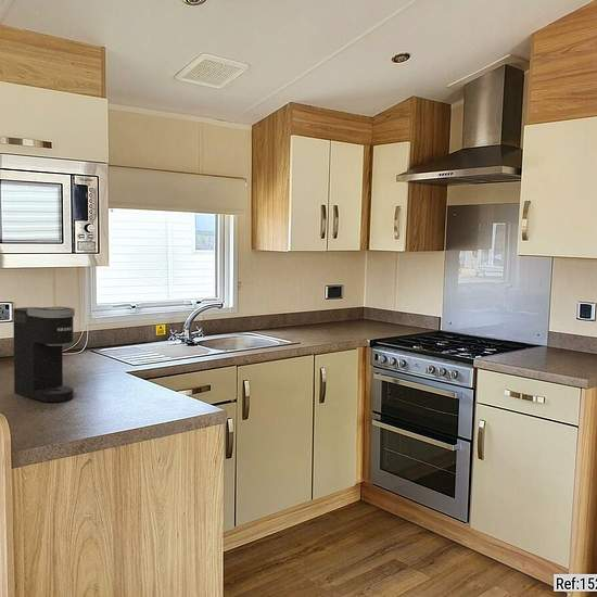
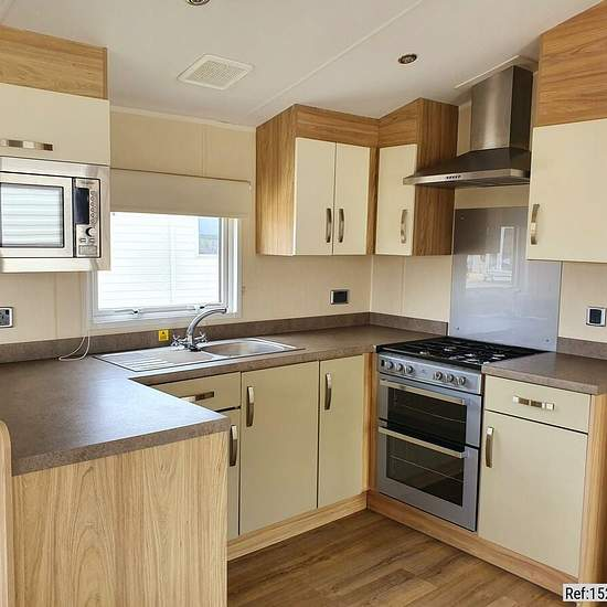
- coffee maker (43, 351)
